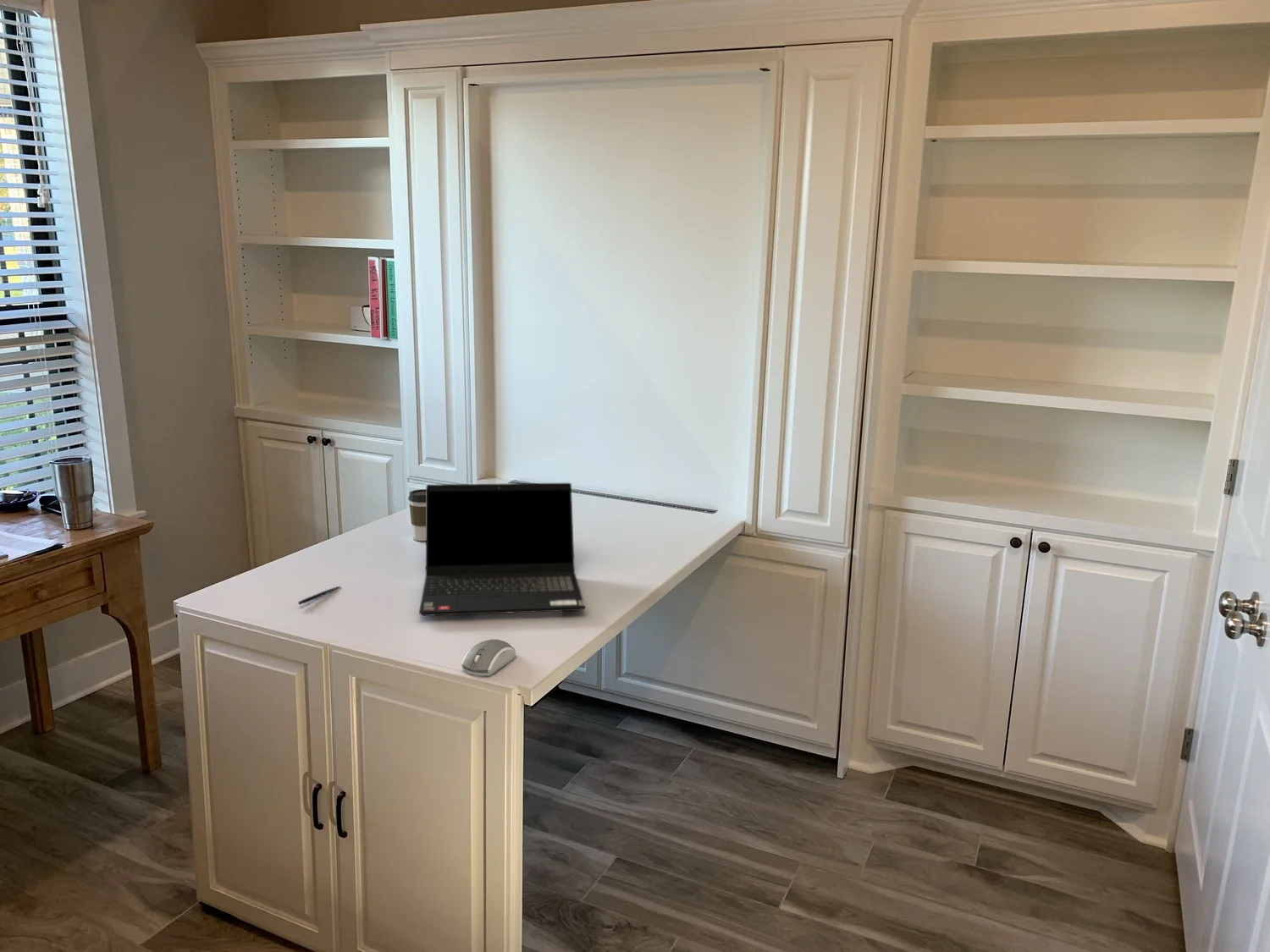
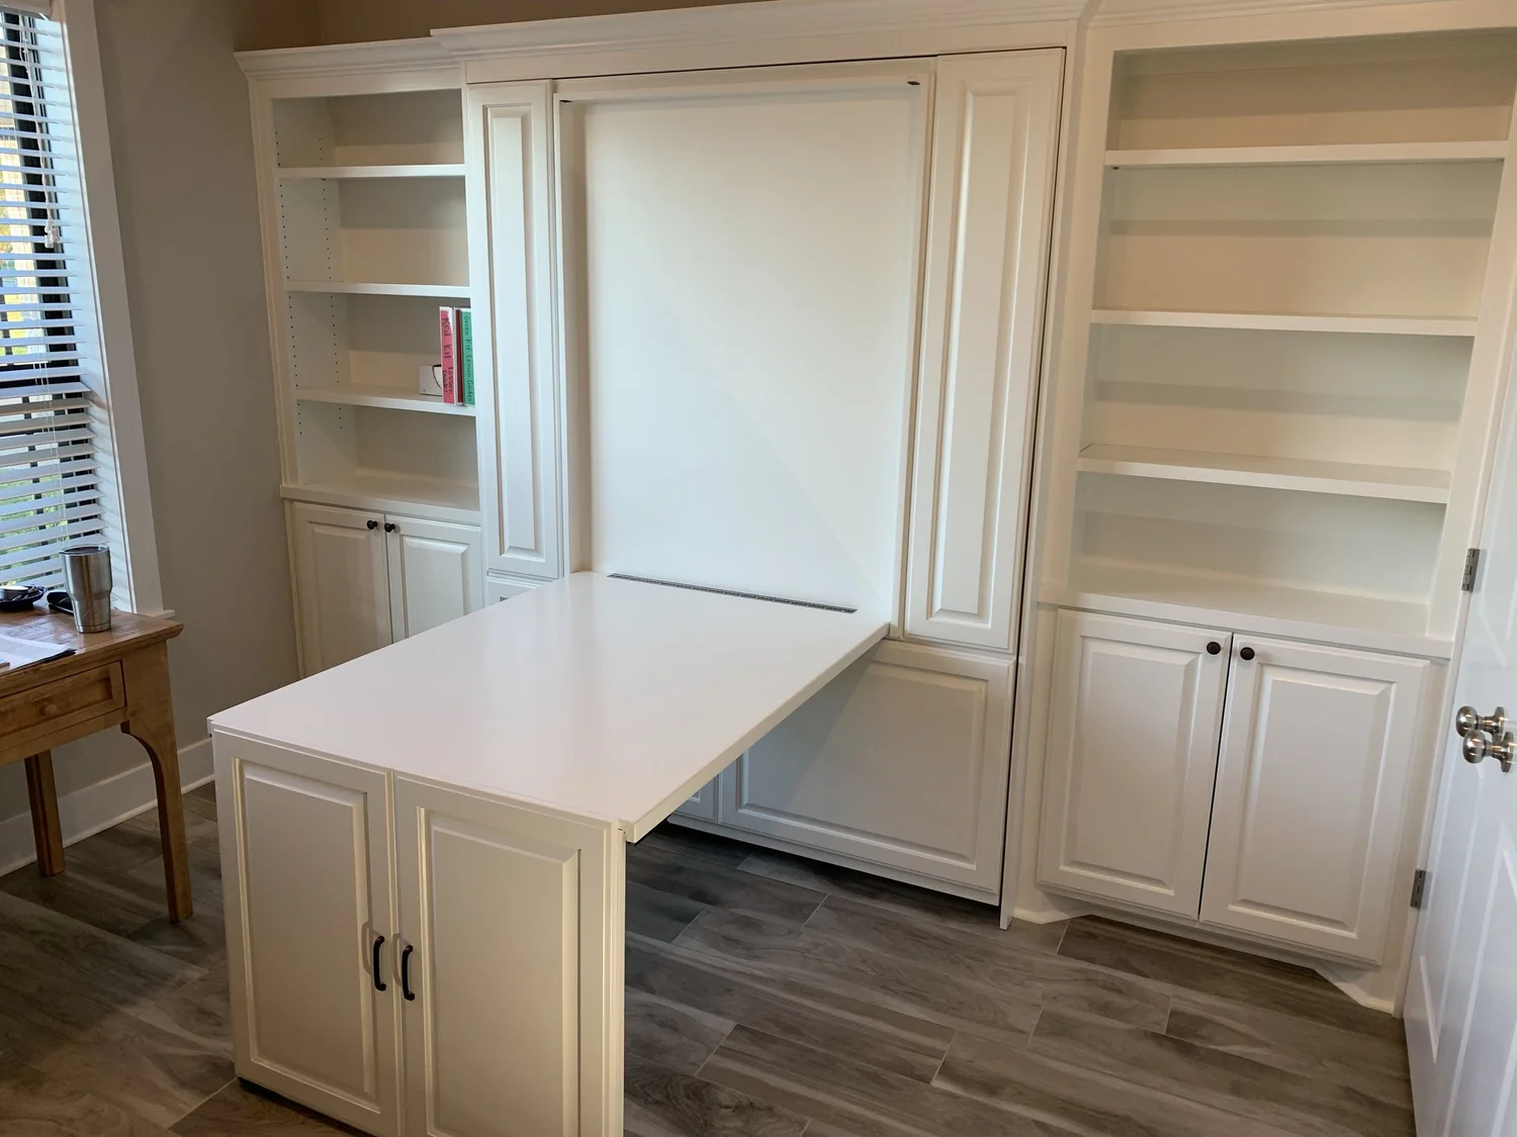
- computer mouse (490, 652)
- pen (321, 593)
- coffee cup (423, 515)
- laptop computer (501, 545)
